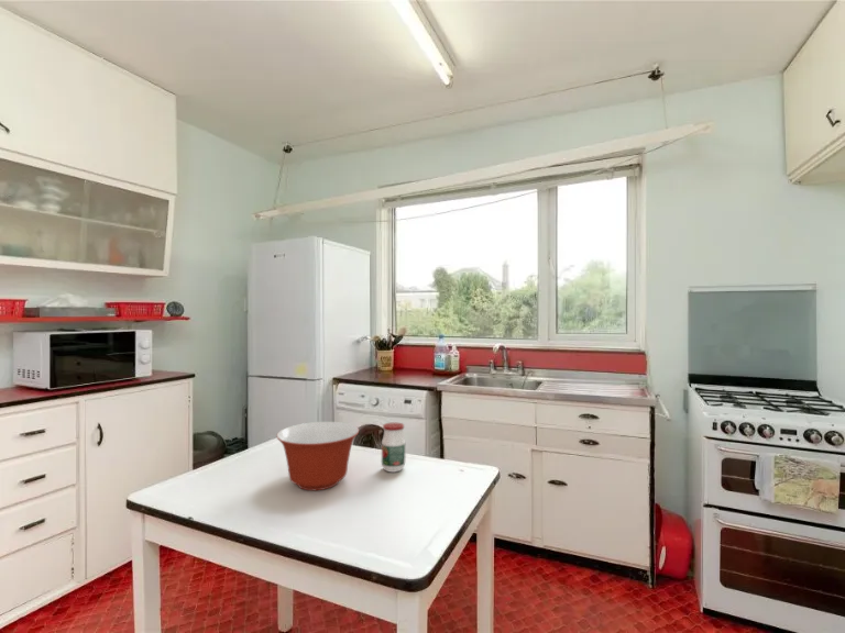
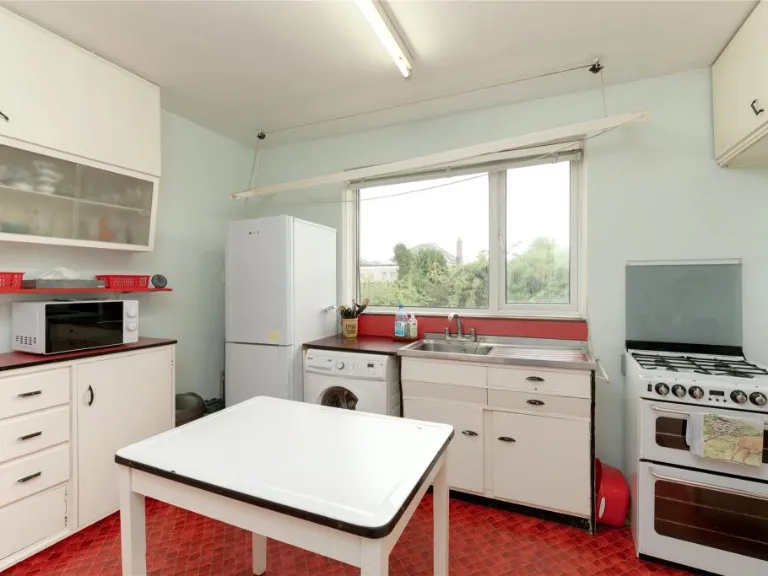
- jar (393, 446)
- mixing bowl (318, 456)
